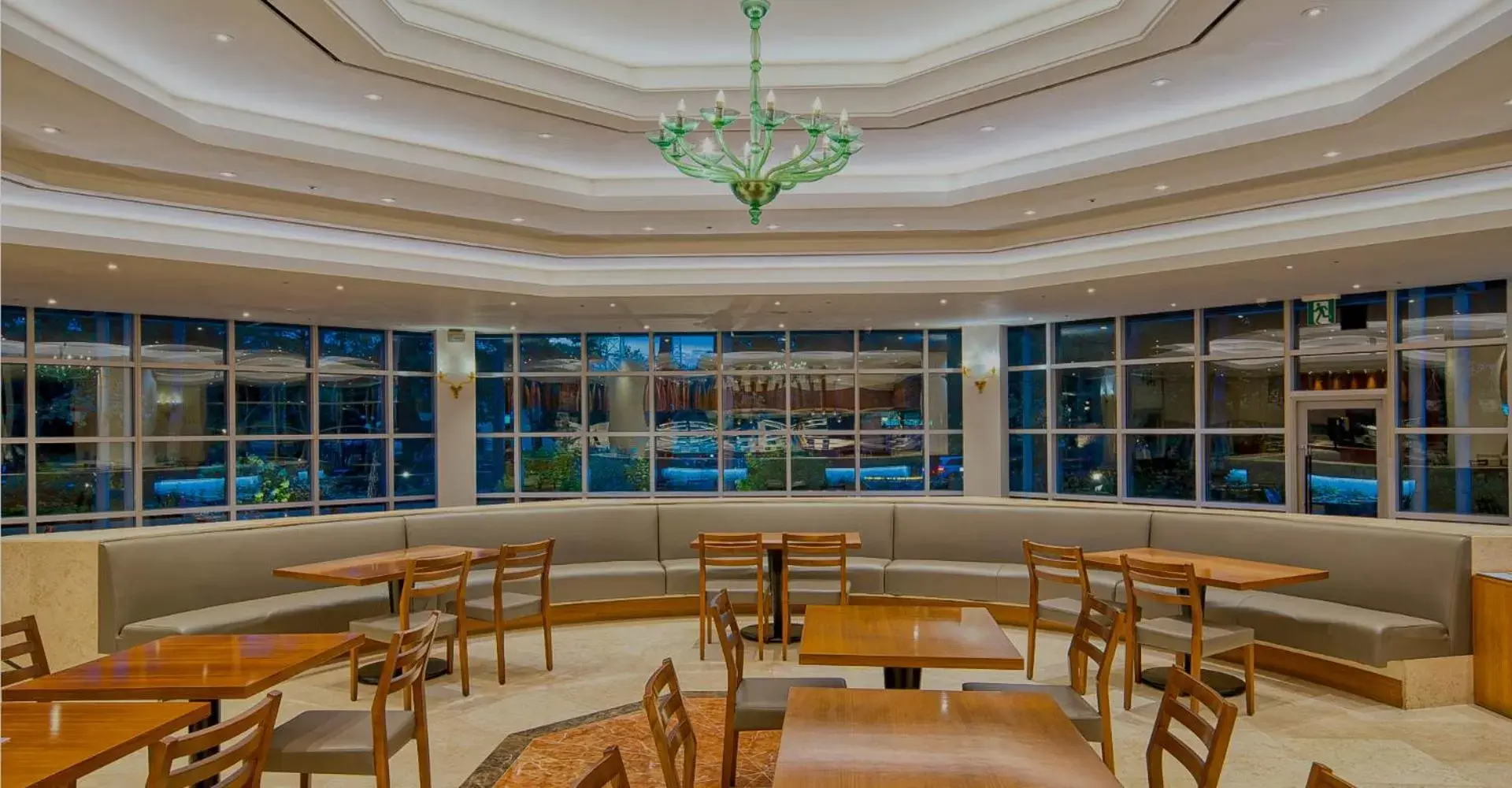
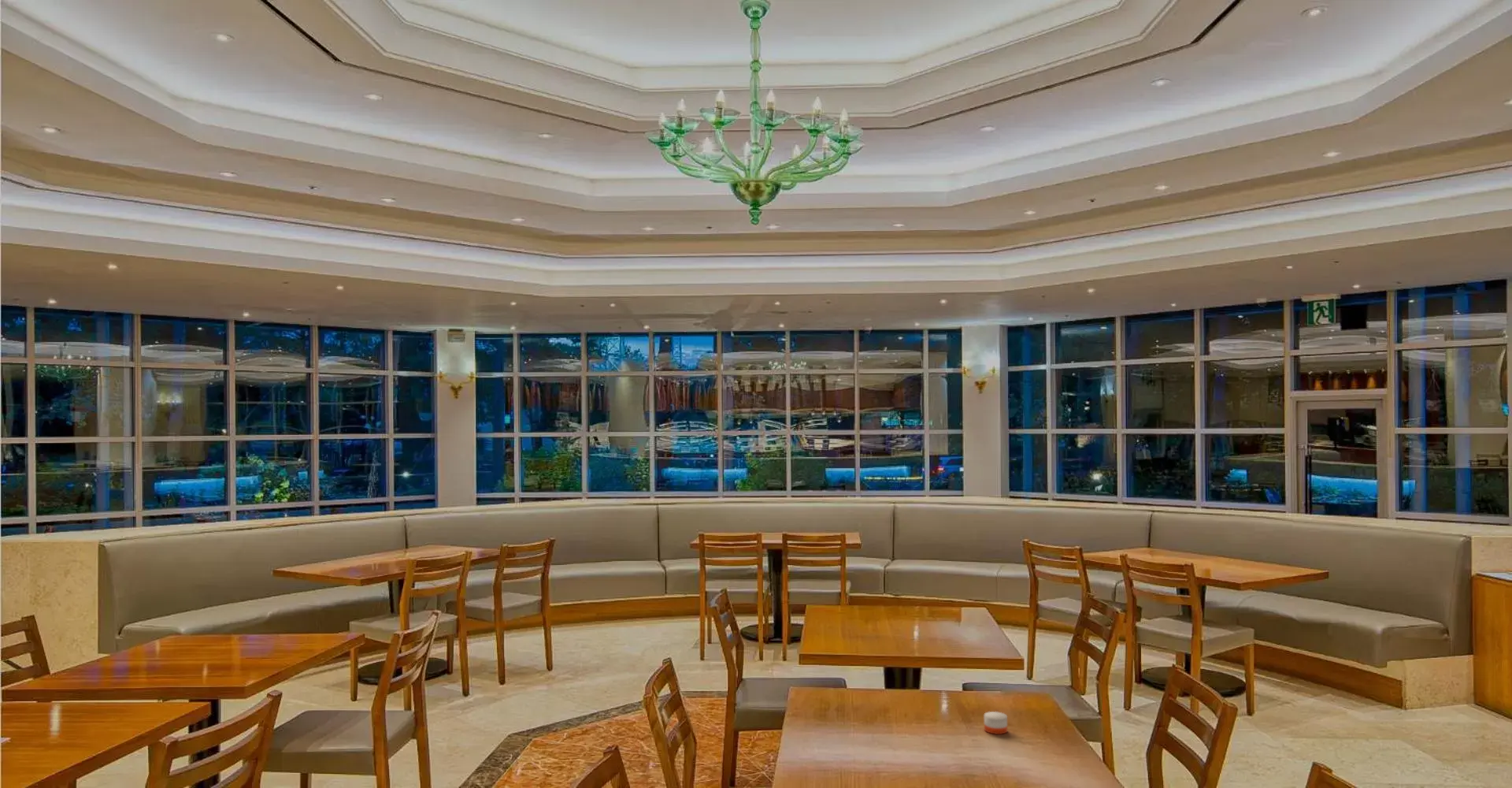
+ candle (995, 715)
